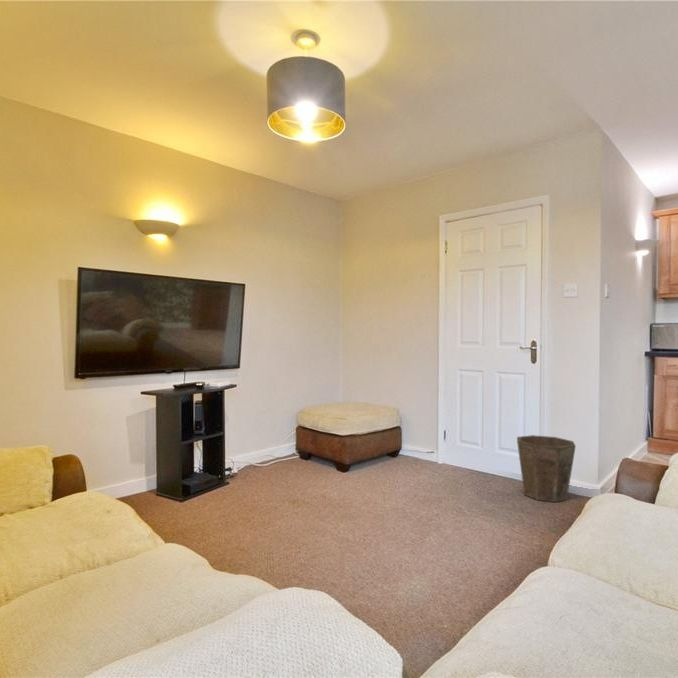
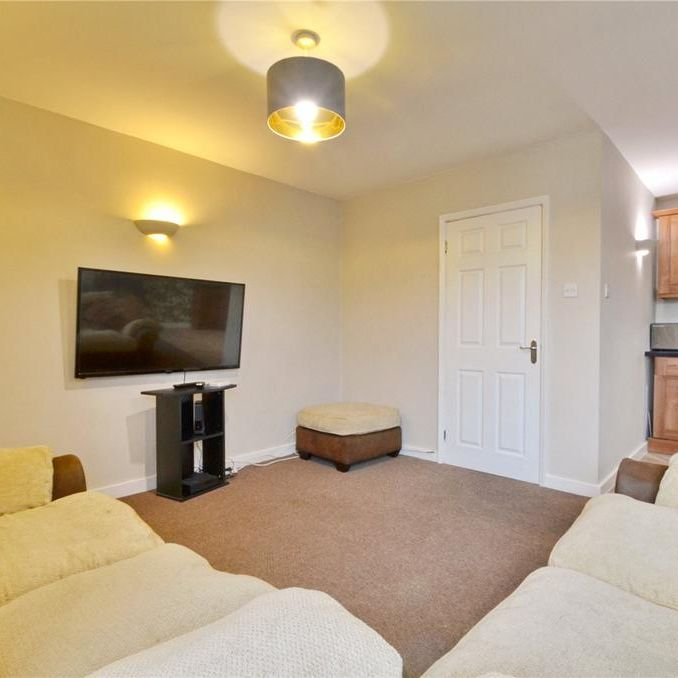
- waste bin (544, 467)
